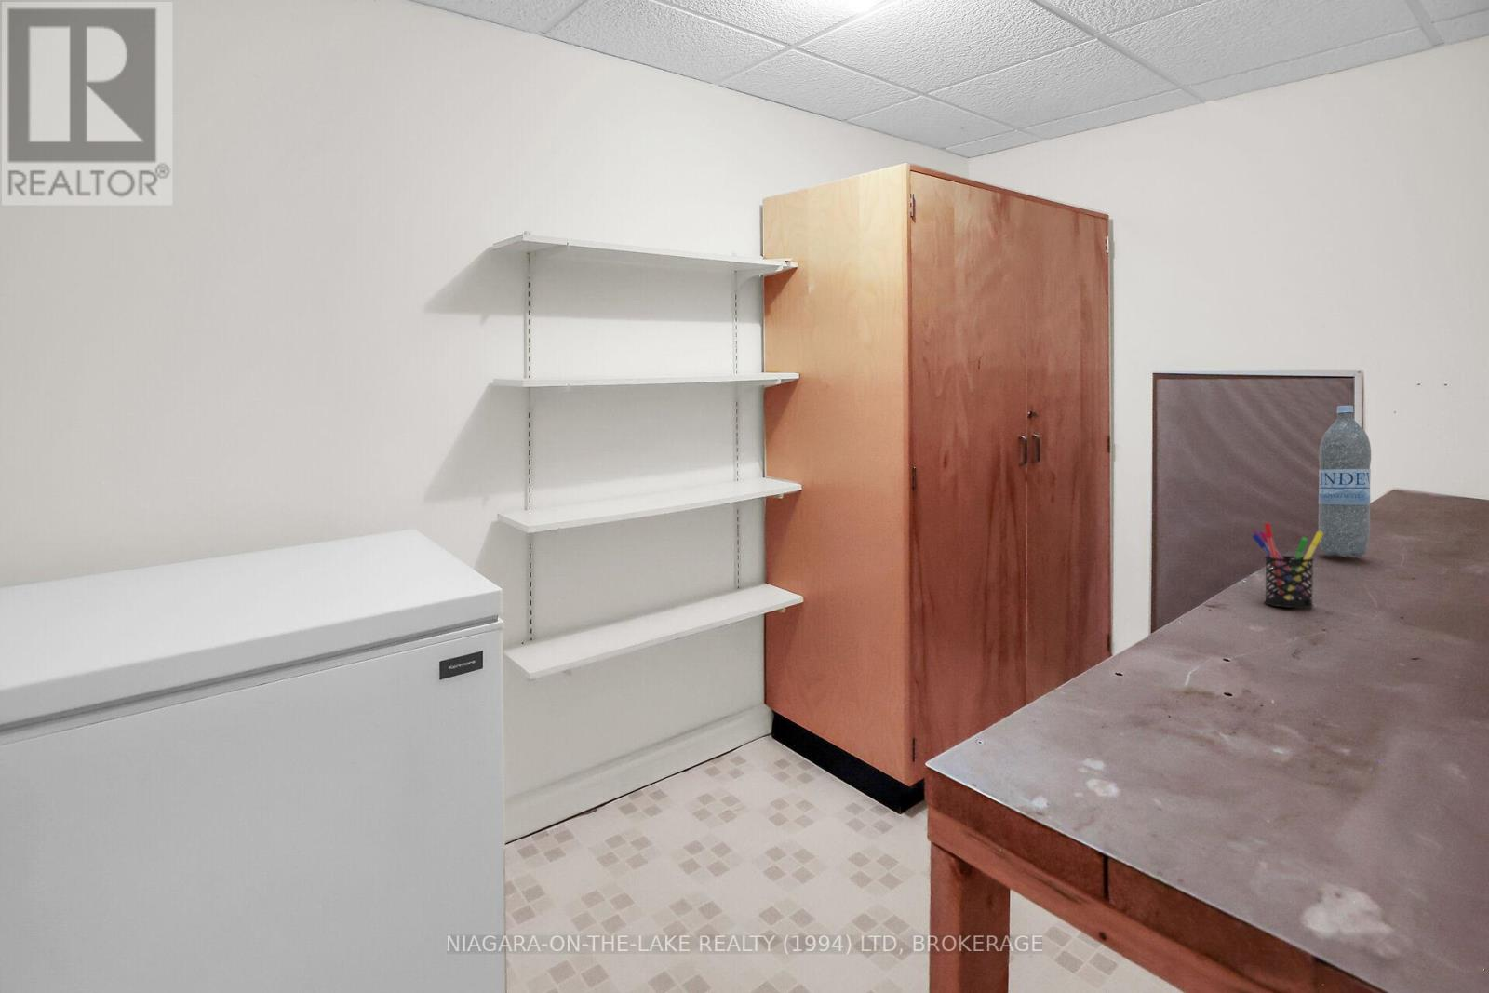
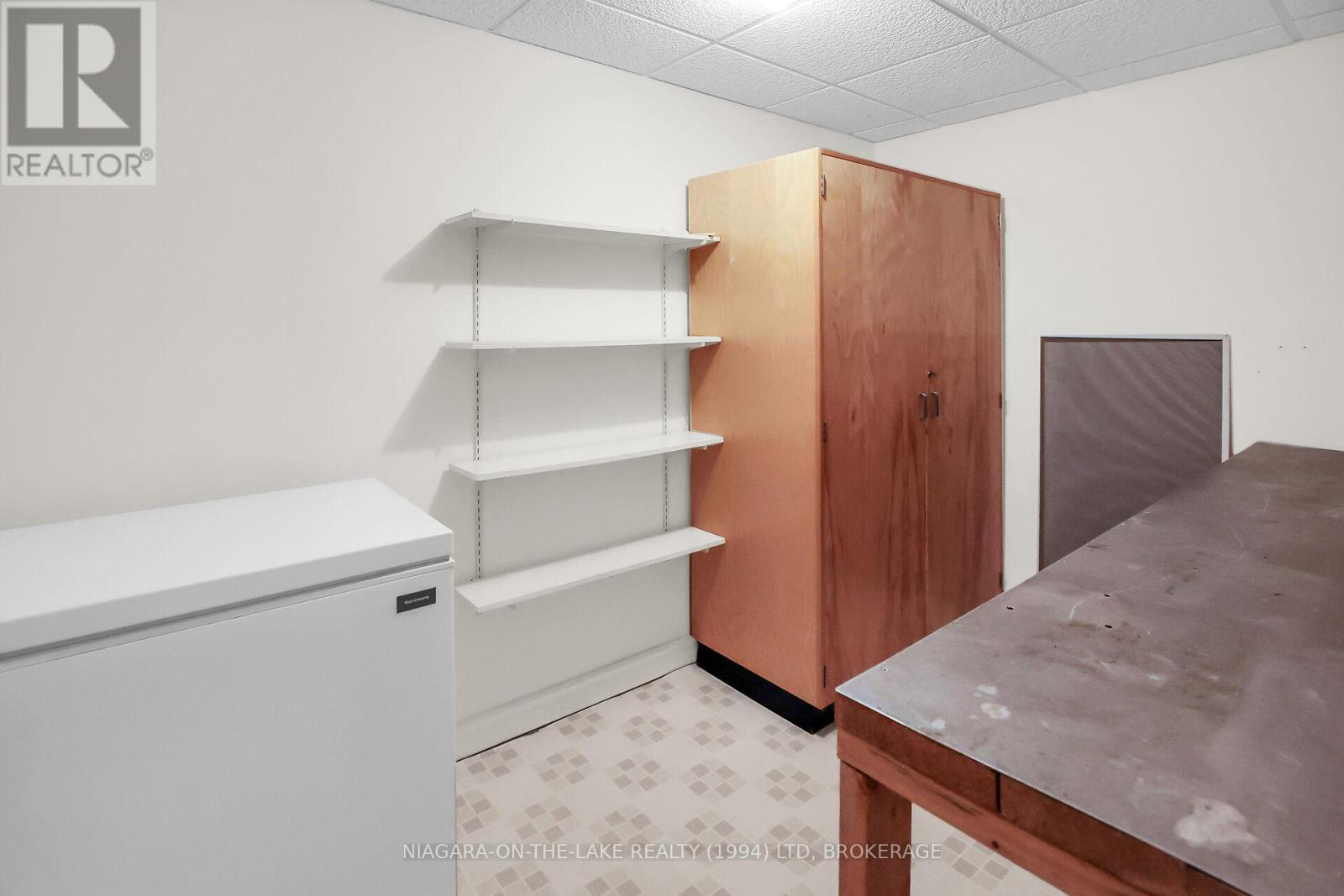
- pen holder (1288, 564)
- water bottle (1344, 482)
